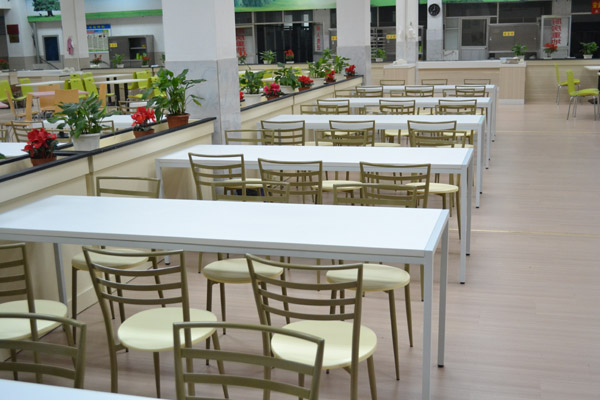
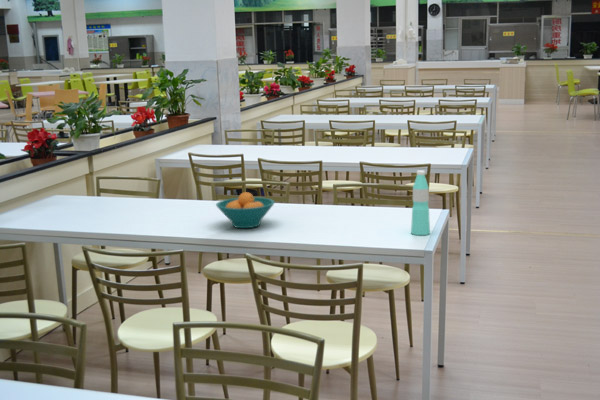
+ water bottle (420, 202)
+ fruit bowl (245, 208)
